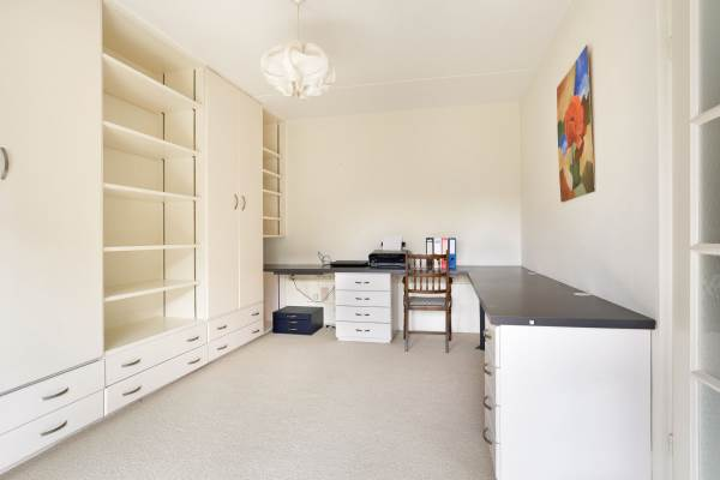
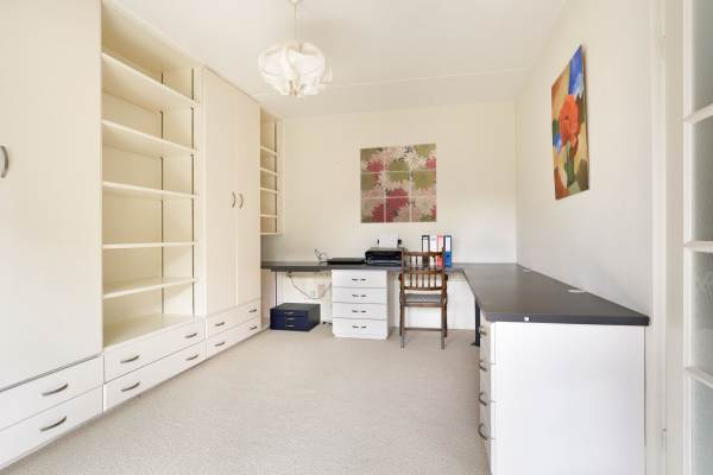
+ wall art (397, 184)
